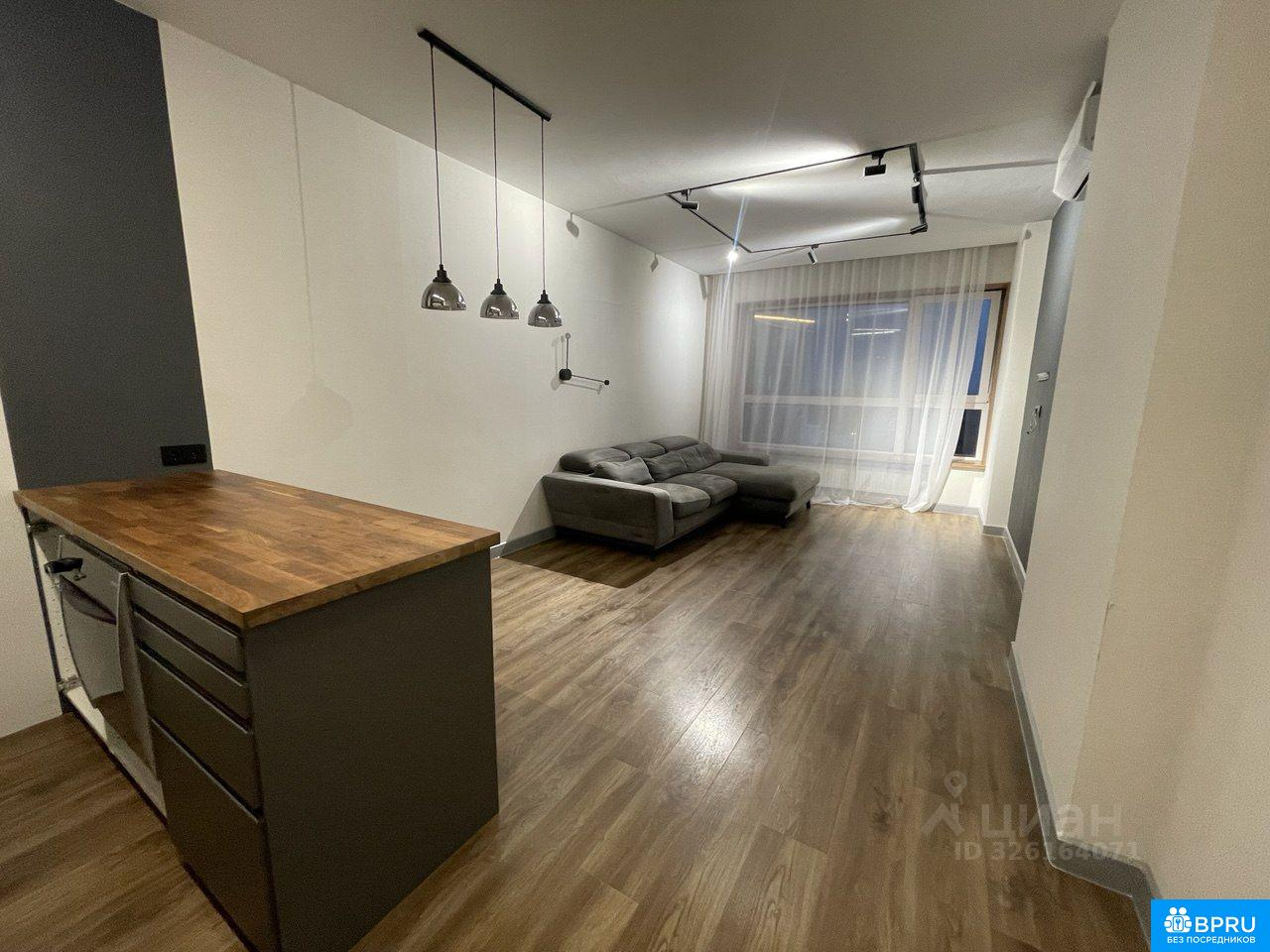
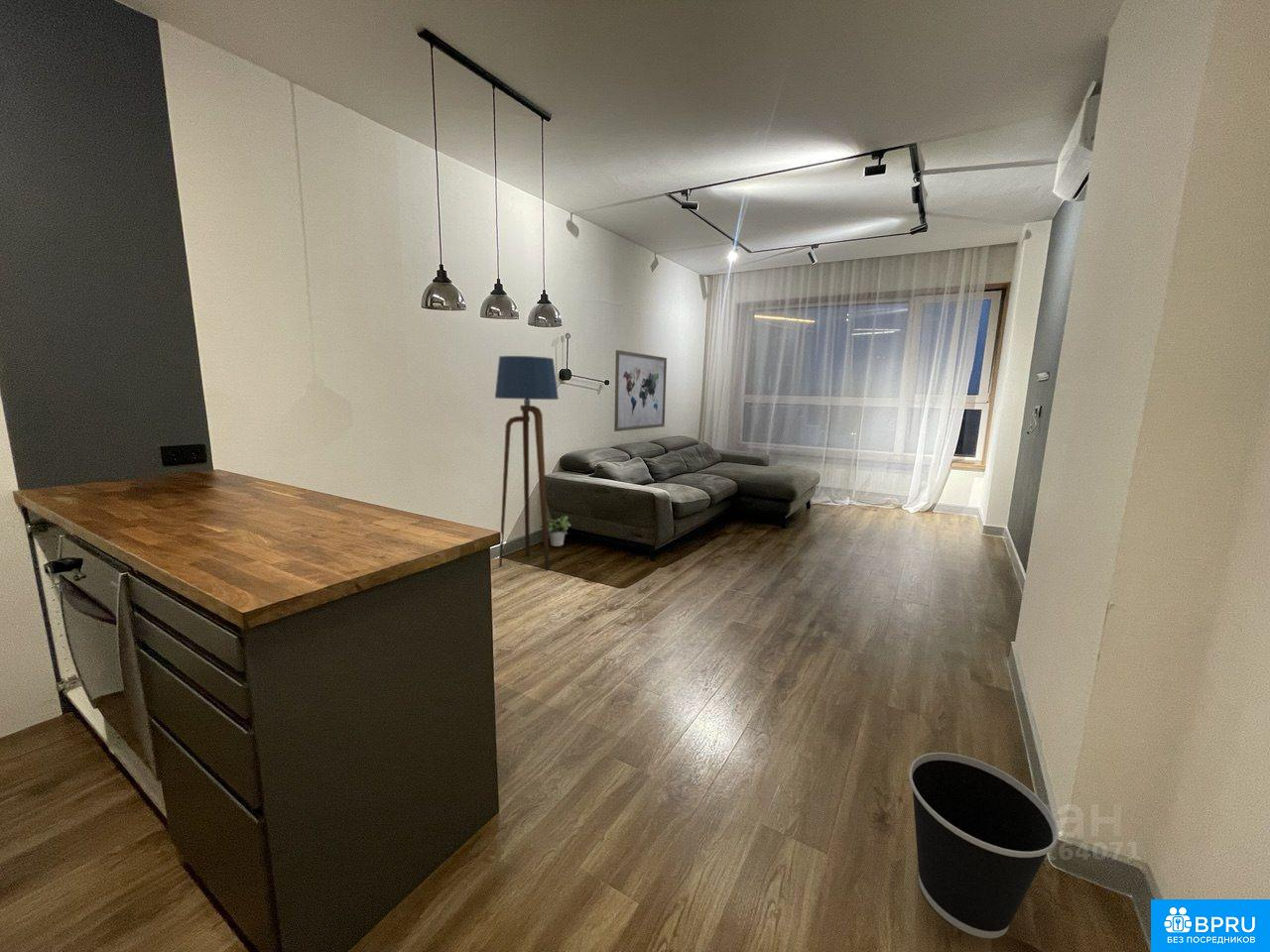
+ potted plant (557, 531)
+ wastebasket (969, 847)
+ wall art (642, 392)
+ floor lamp (528, 464)
